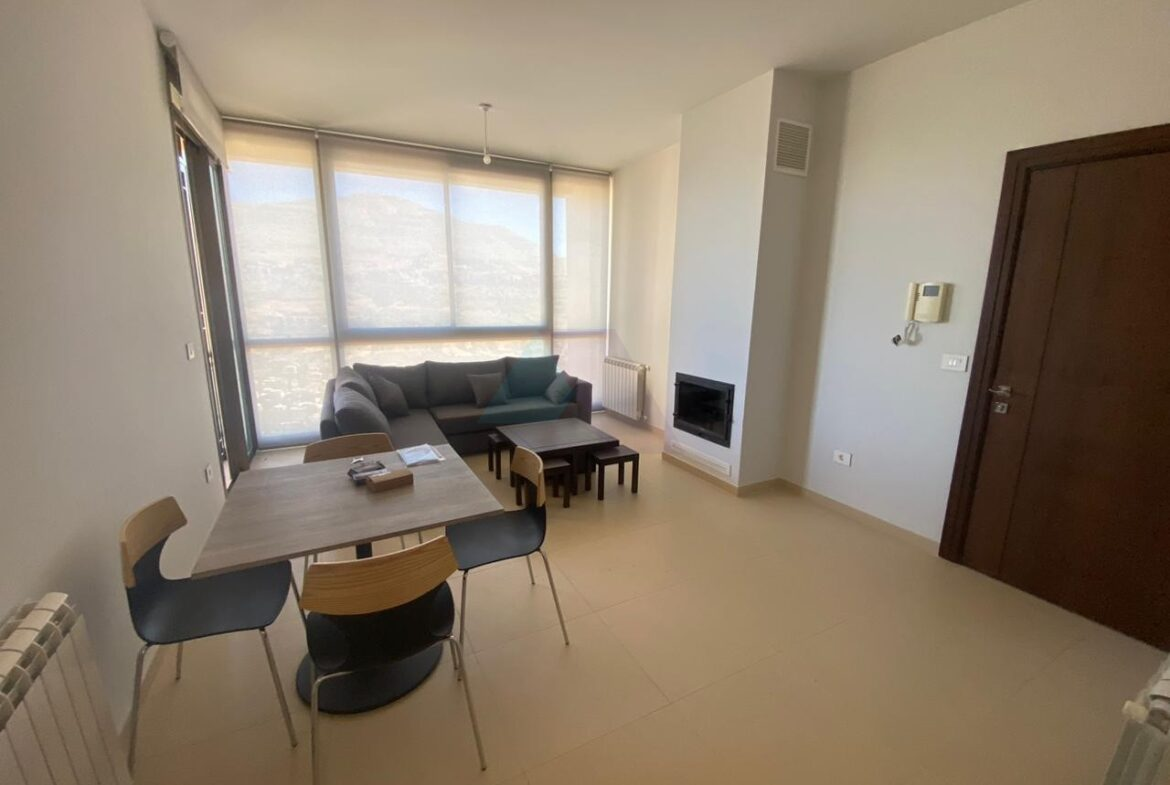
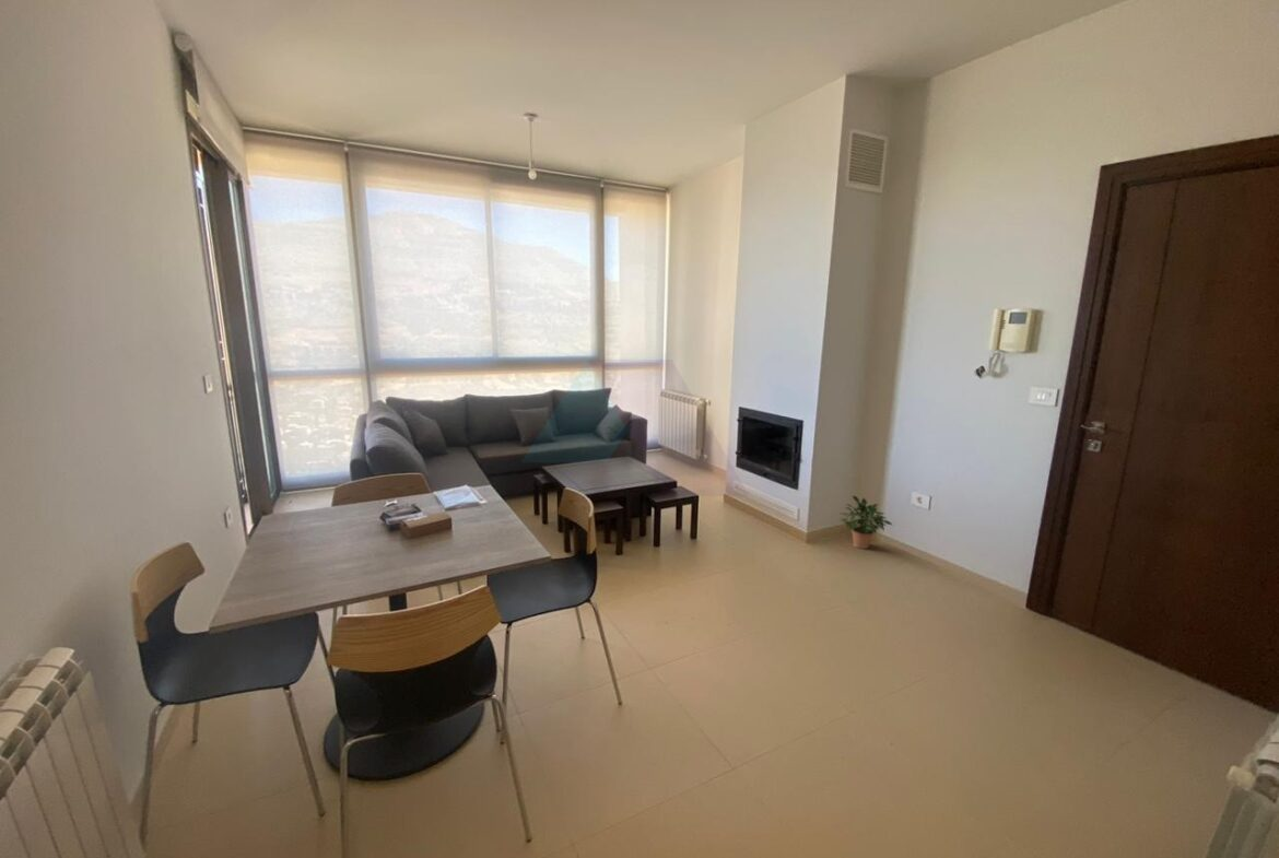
+ potted plant (866, 522)
